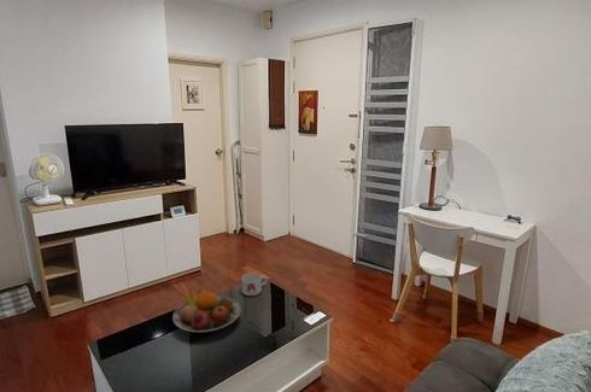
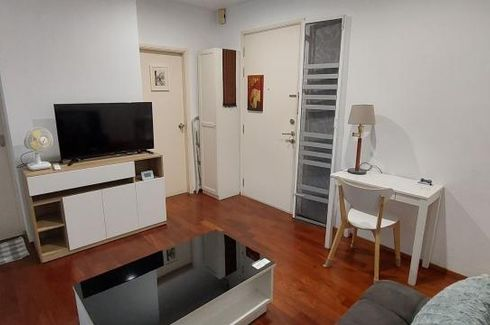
- mug (254, 282)
- fruit bowl (206, 309)
